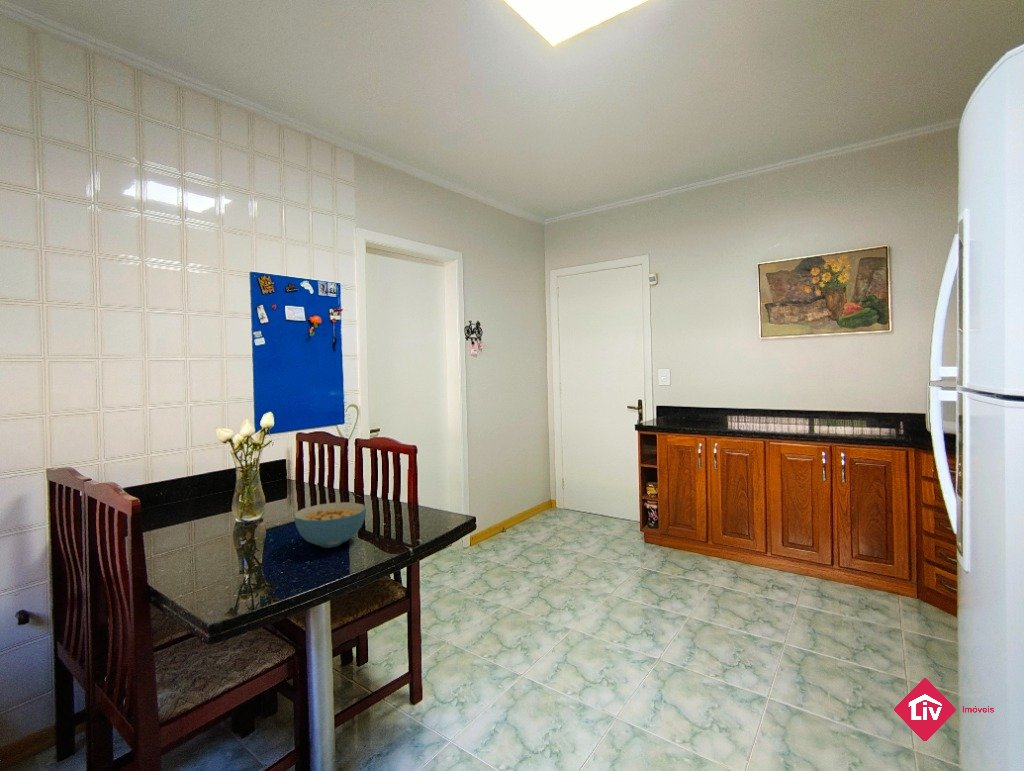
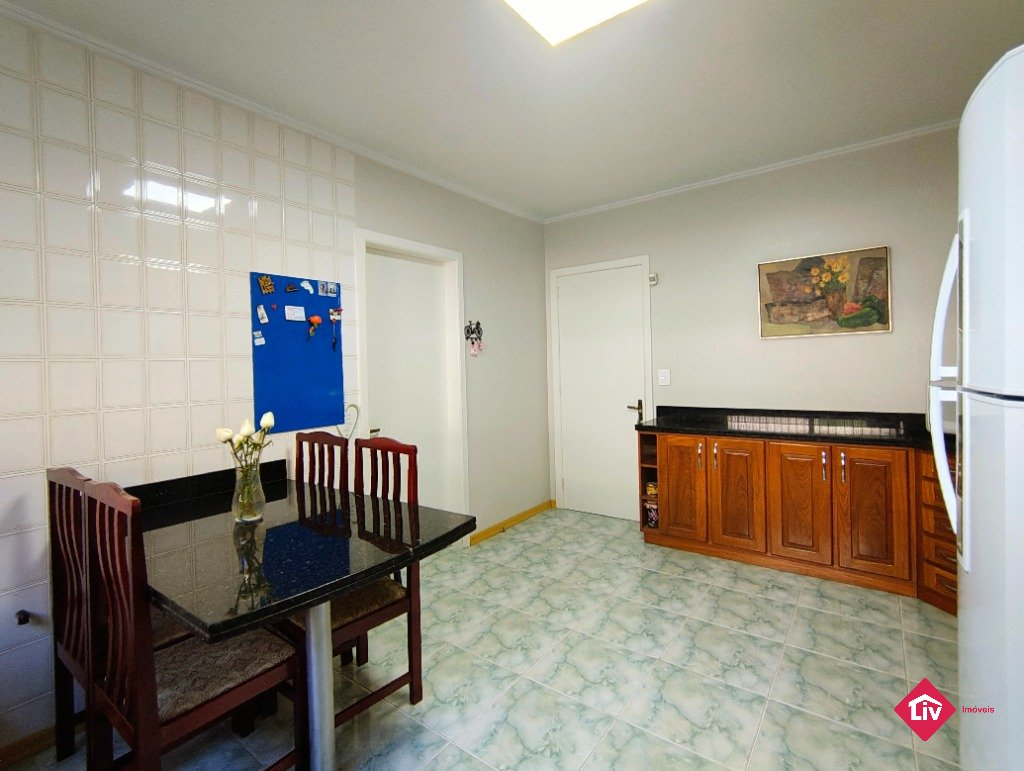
- cereal bowl (331, 527)
